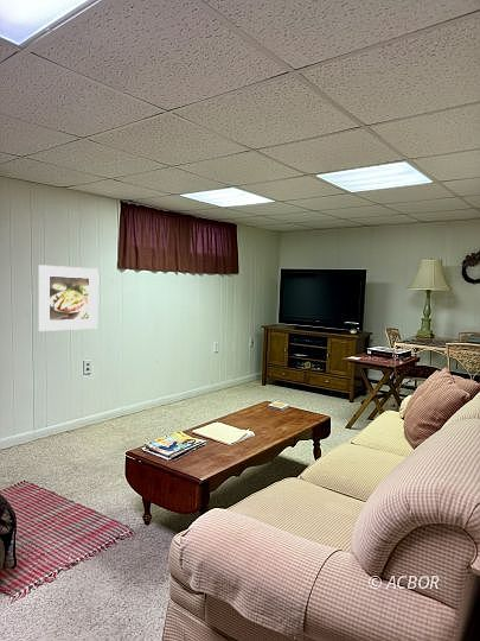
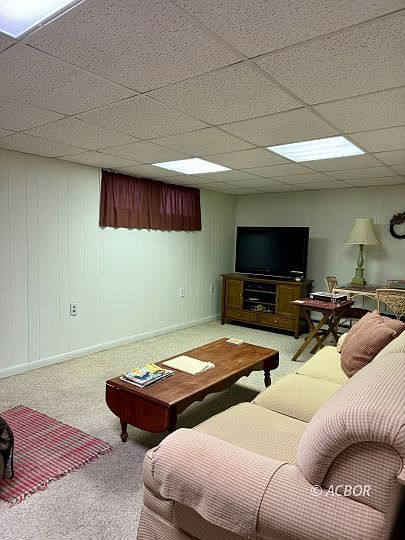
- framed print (69, 298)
